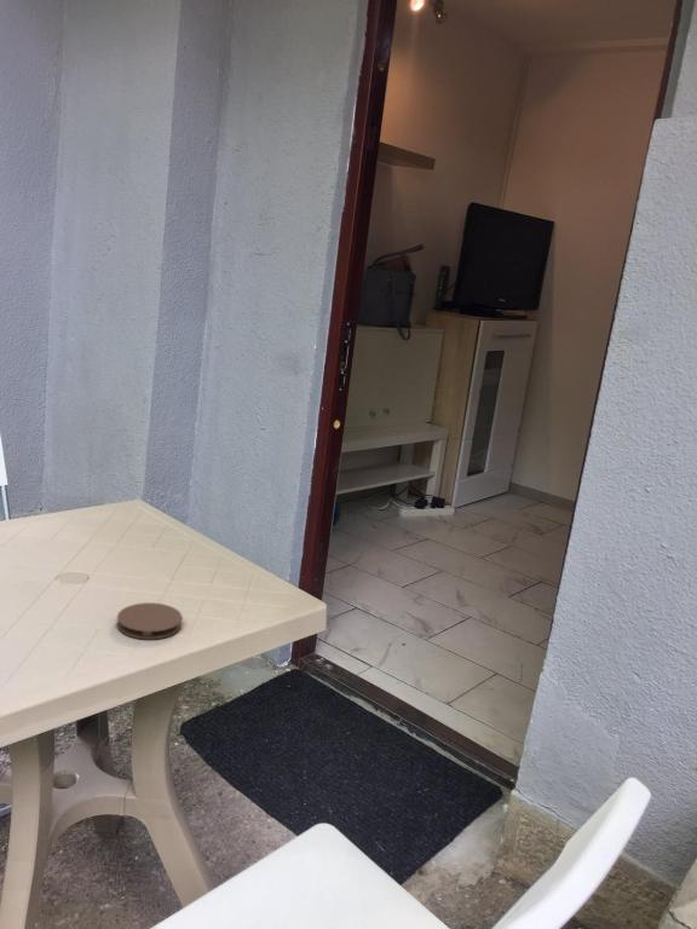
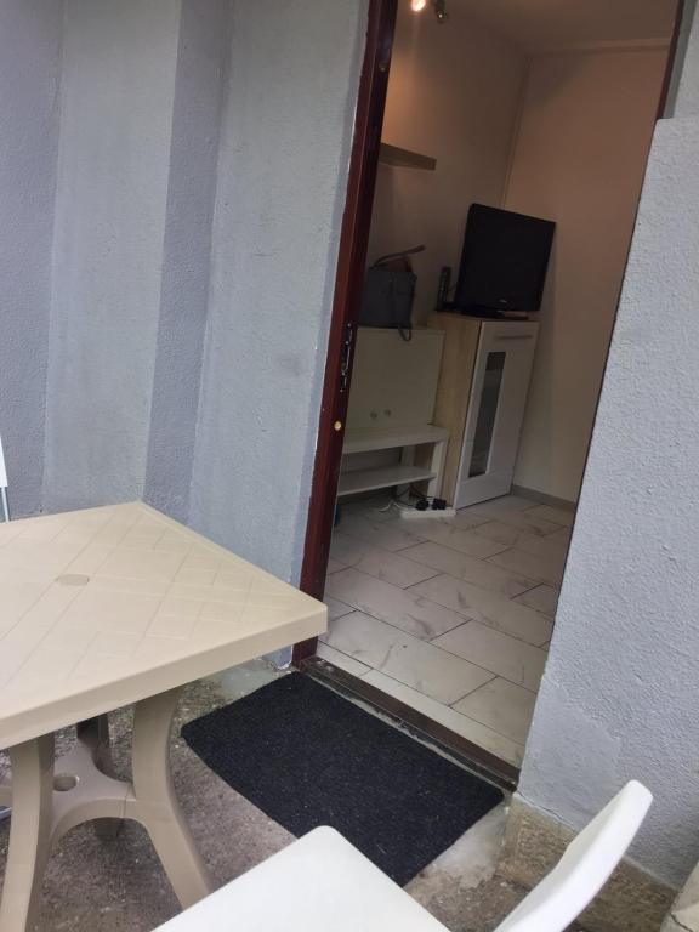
- coaster (149, 619)
